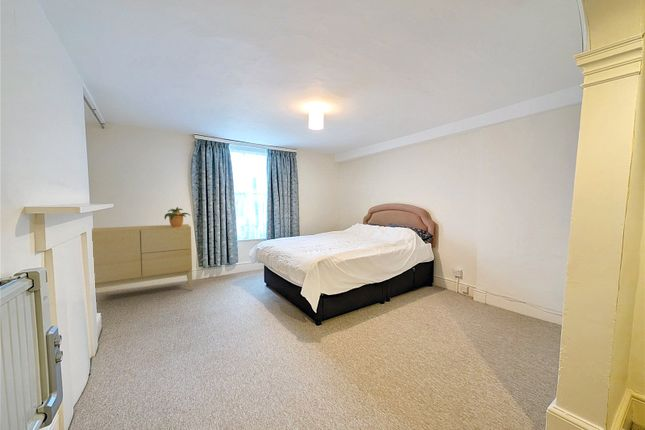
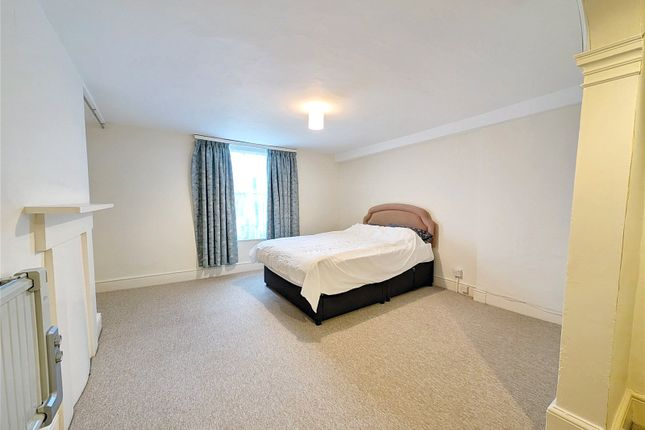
- sideboard (143, 260)
- potted plant (178, 216)
